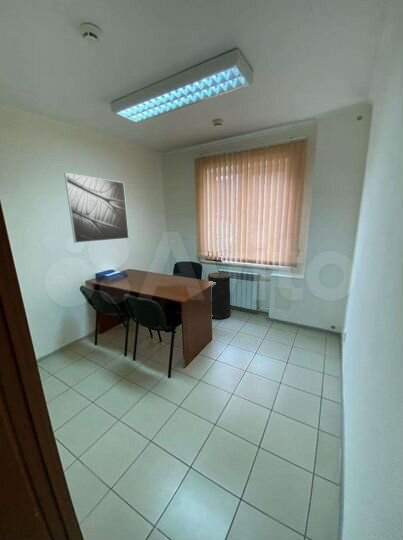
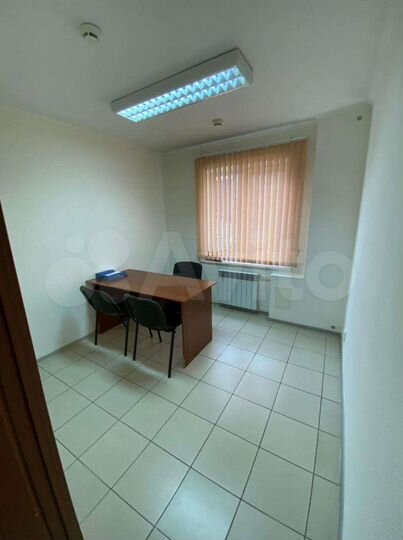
- trash can (217, 293)
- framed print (100, 210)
